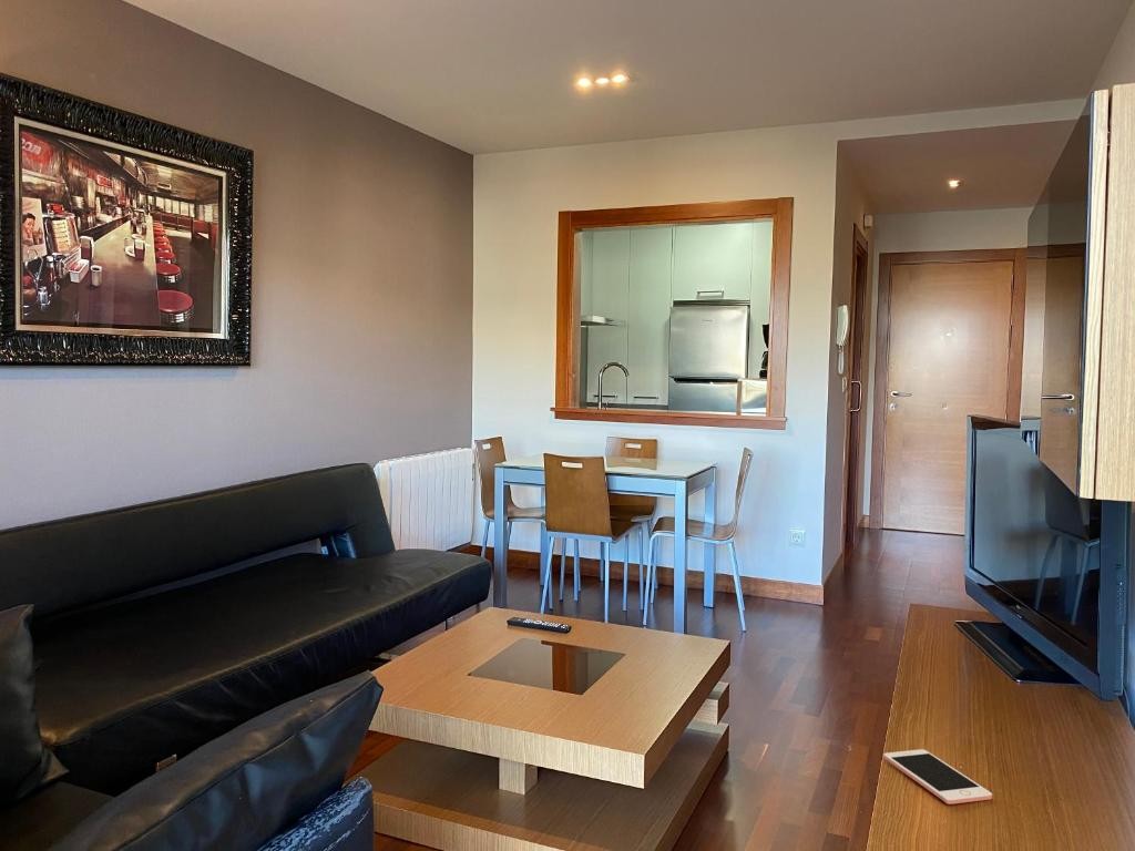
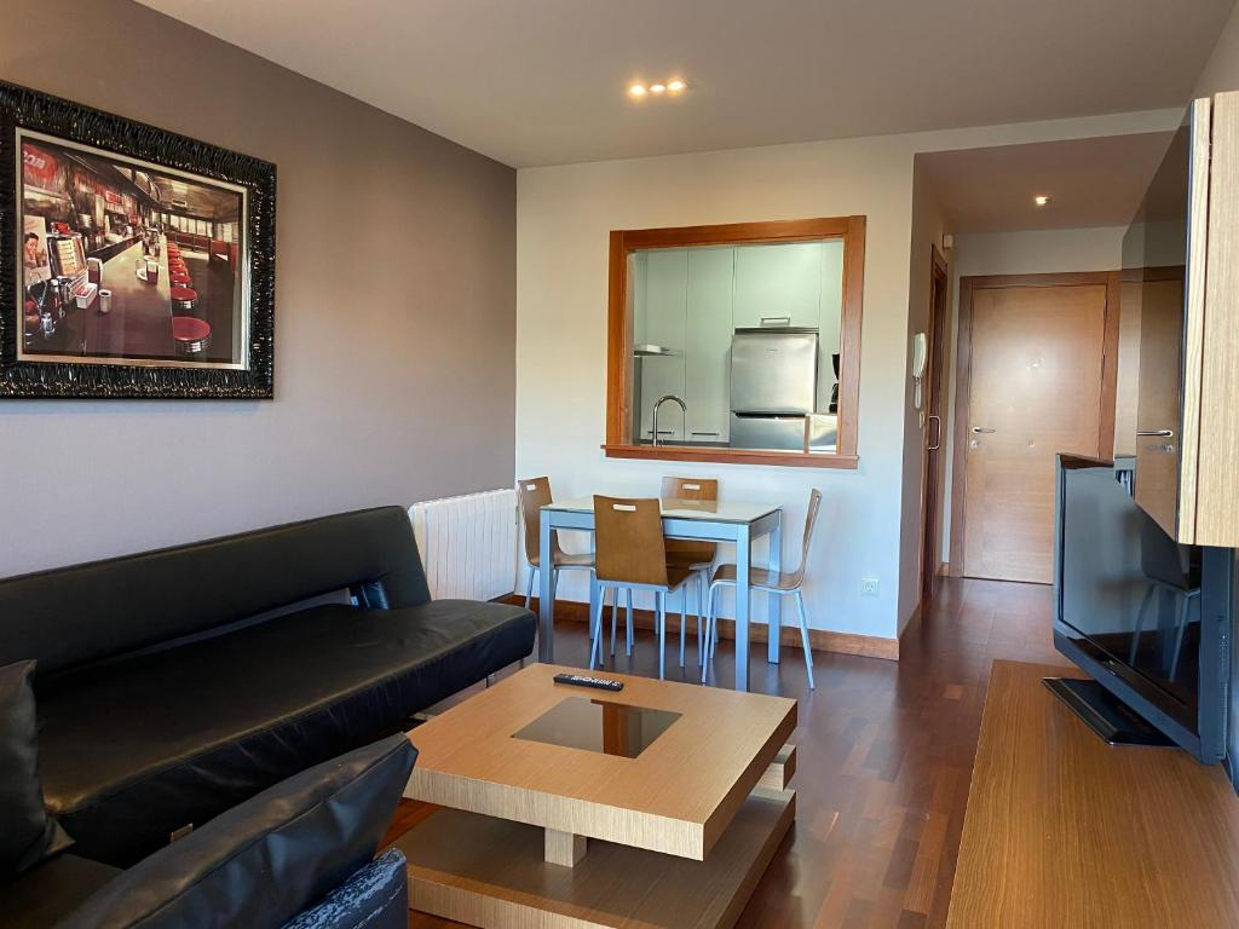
- cell phone (934, 775)
